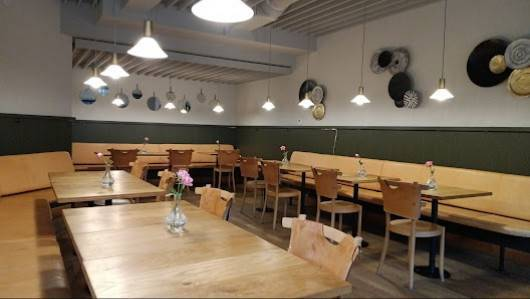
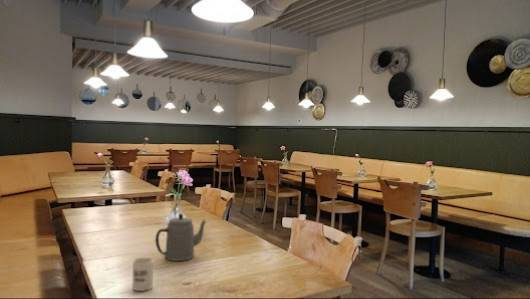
+ teapot (182, 234)
+ cup (142, 274)
